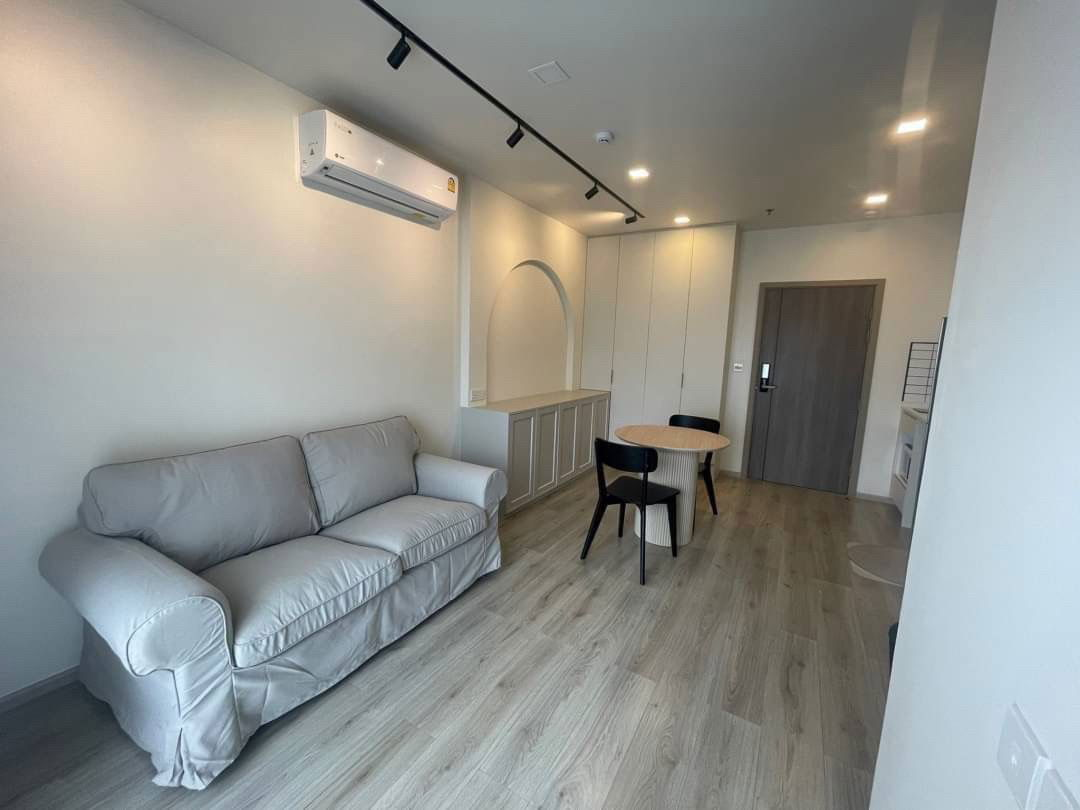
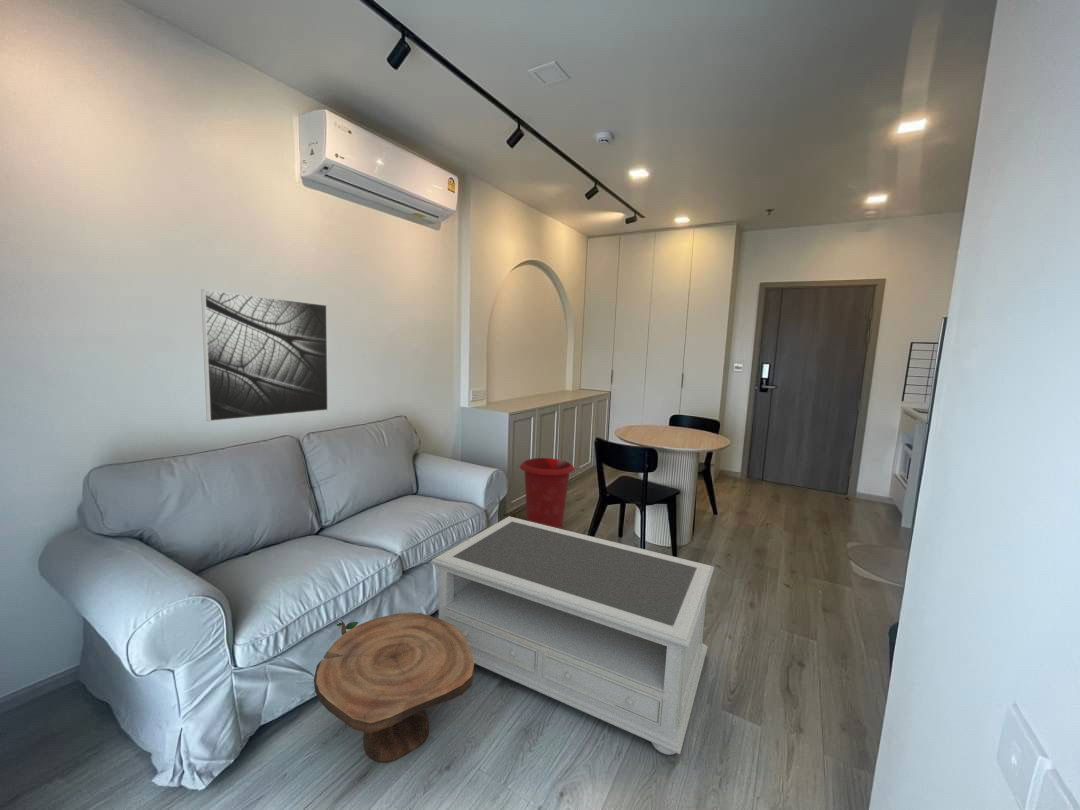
+ side table (388, 689)
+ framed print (272, 357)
+ waste bin (545, 494)
+ coffee table (572, 608)
